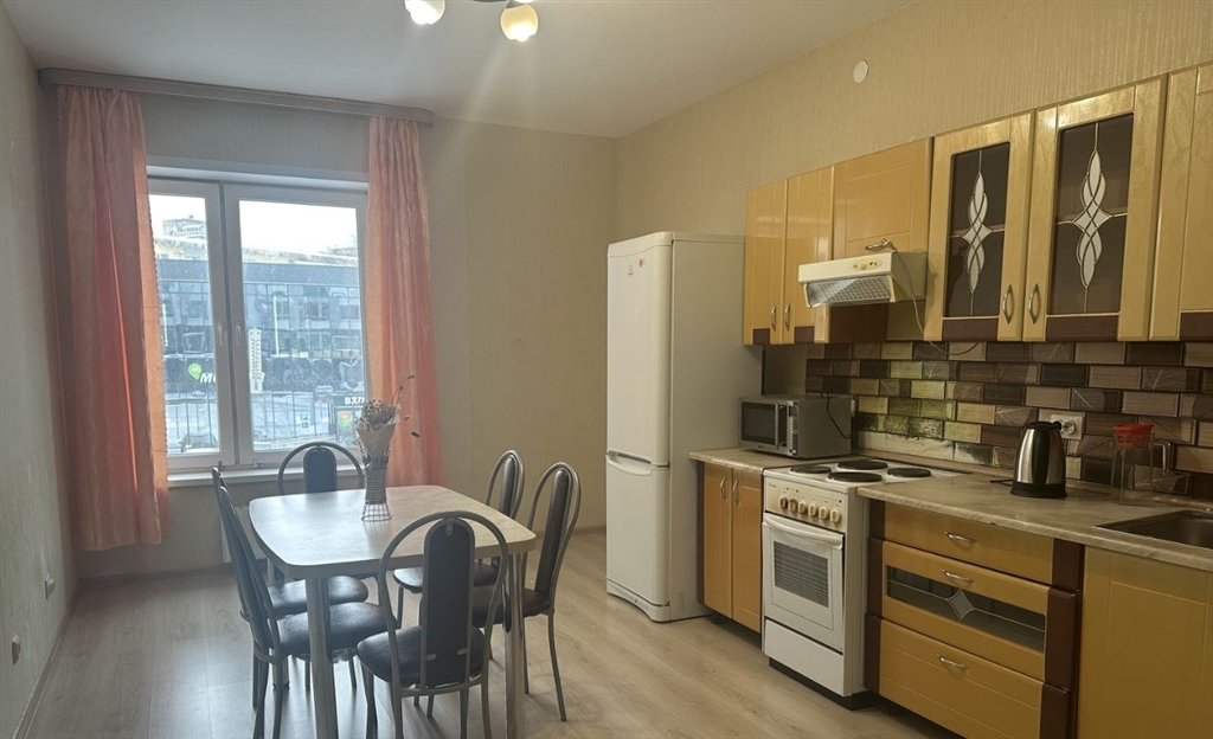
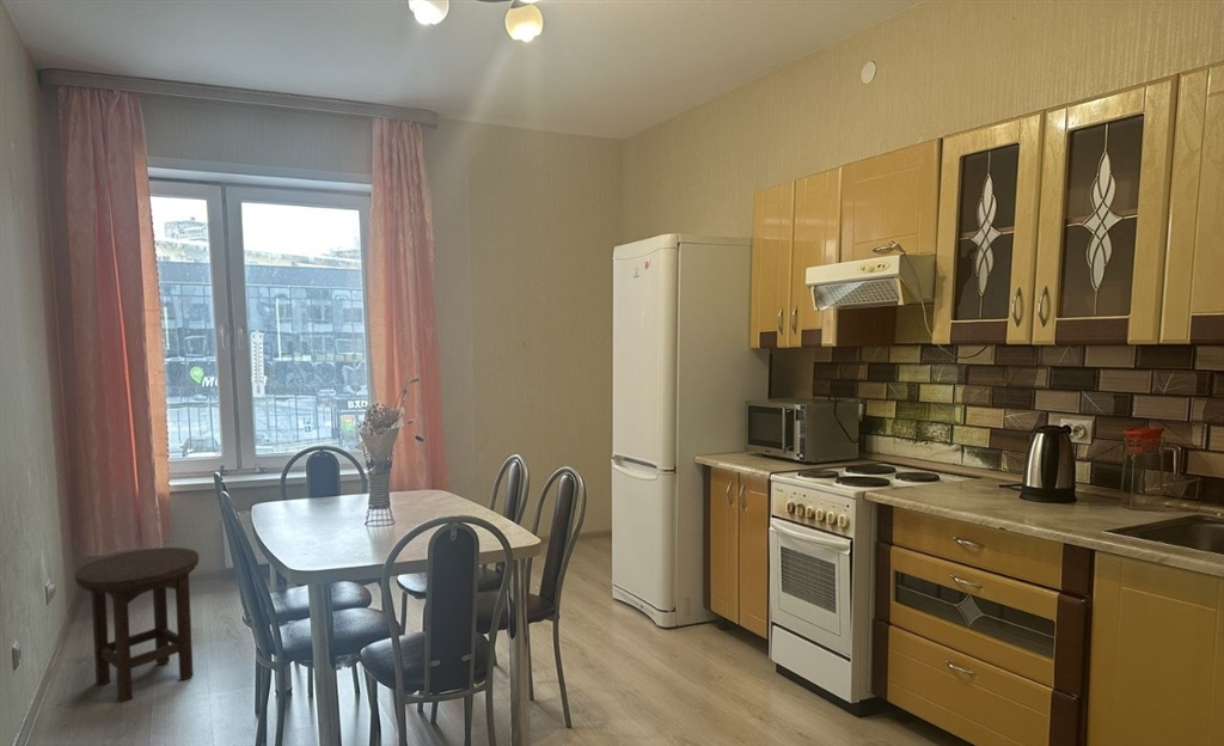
+ stool (145, 631)
